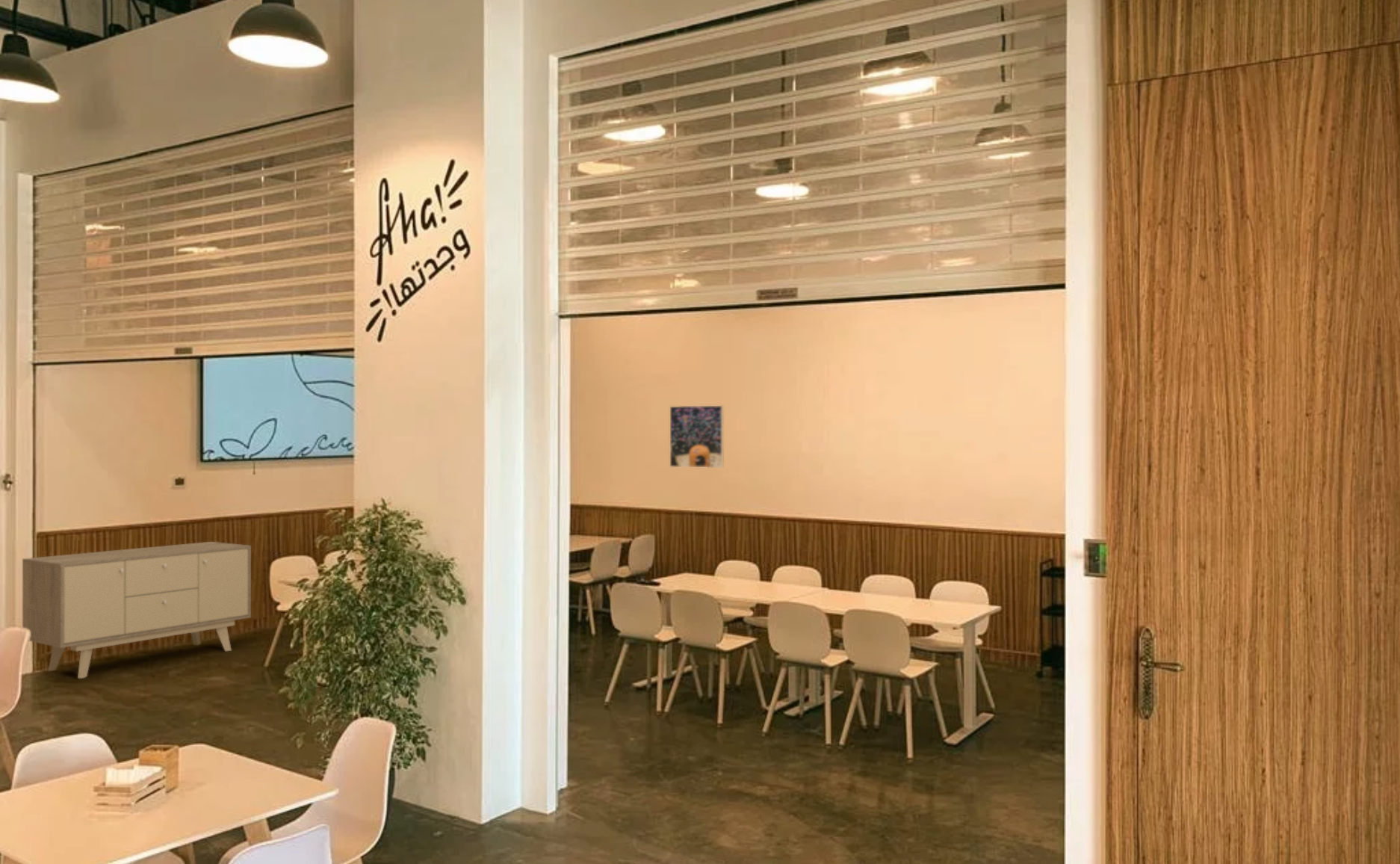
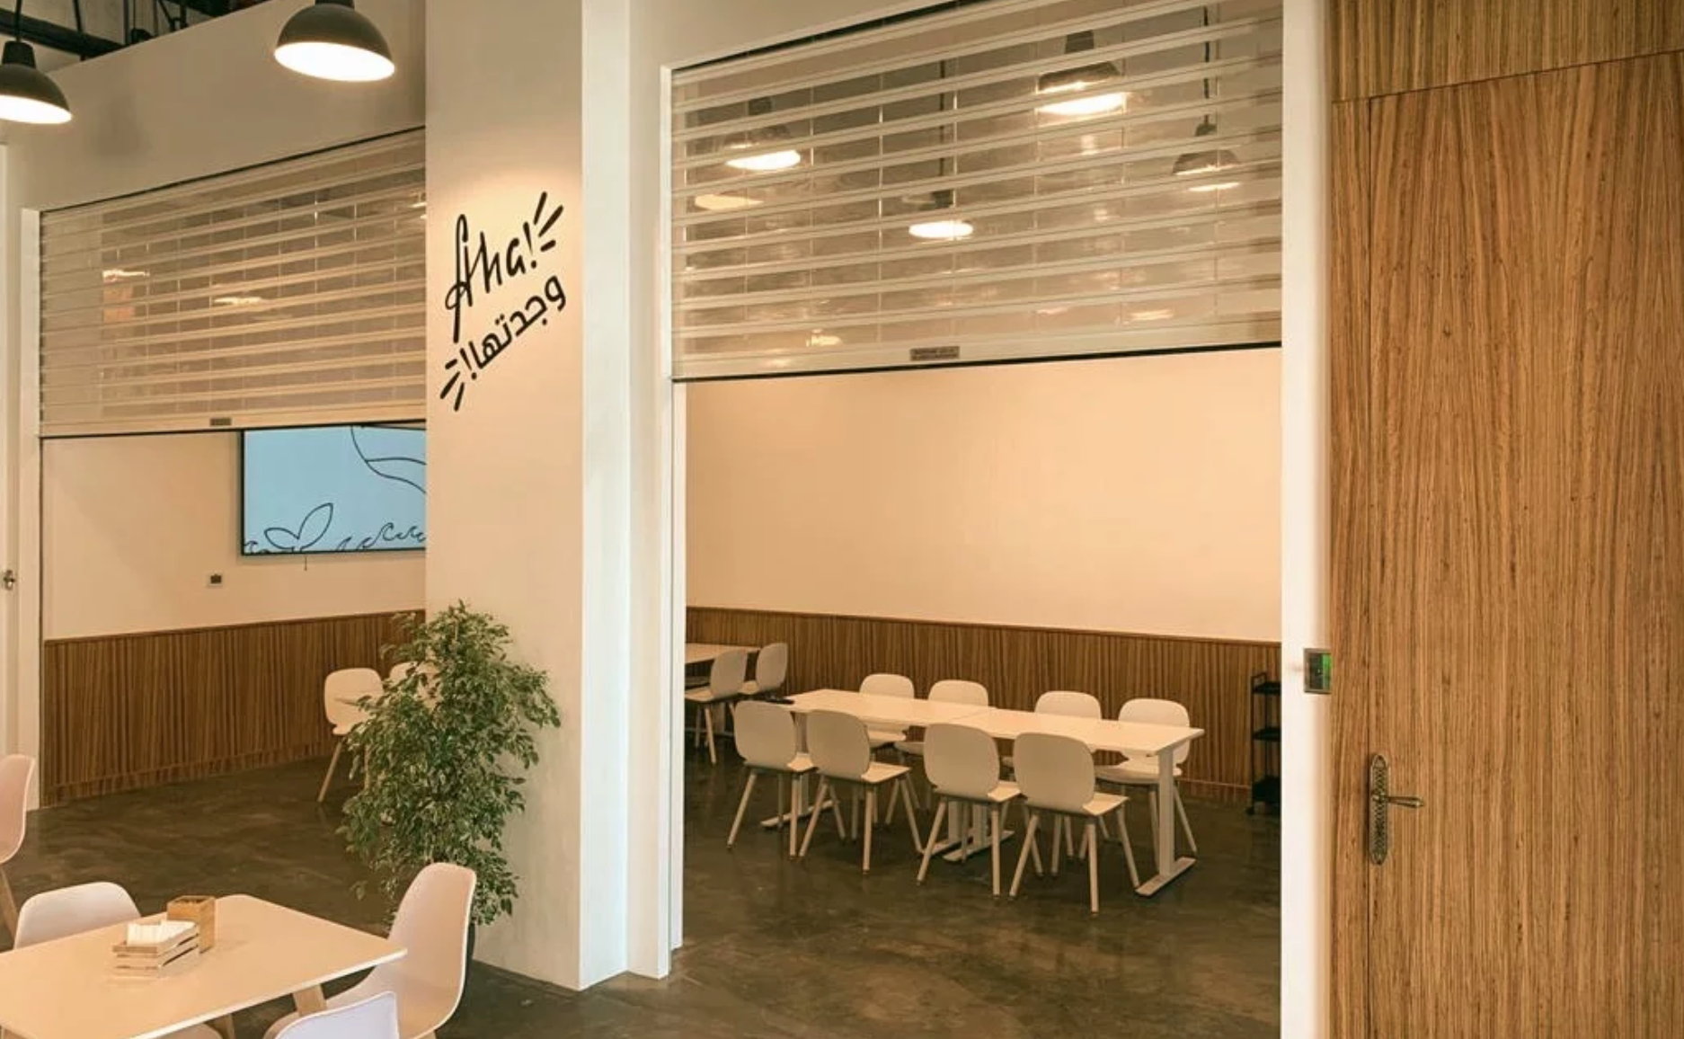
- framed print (696, 436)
- sideboard (144, 605)
